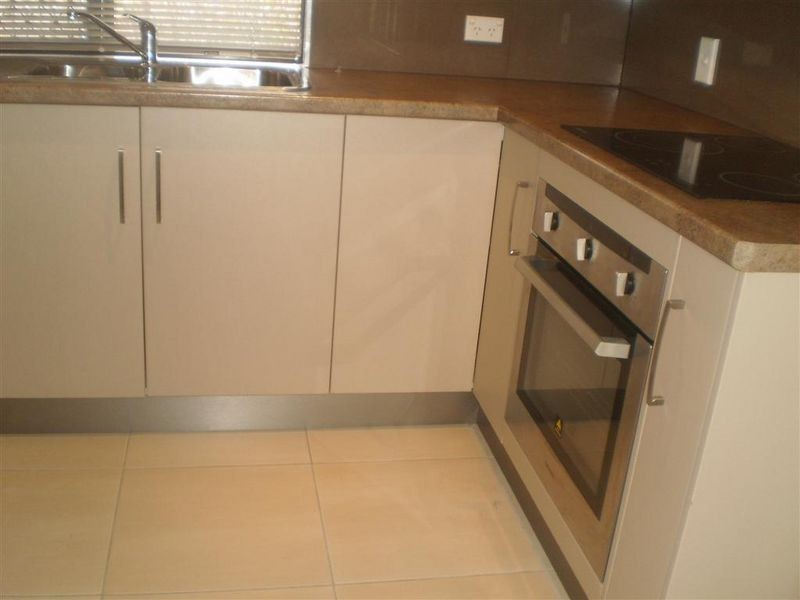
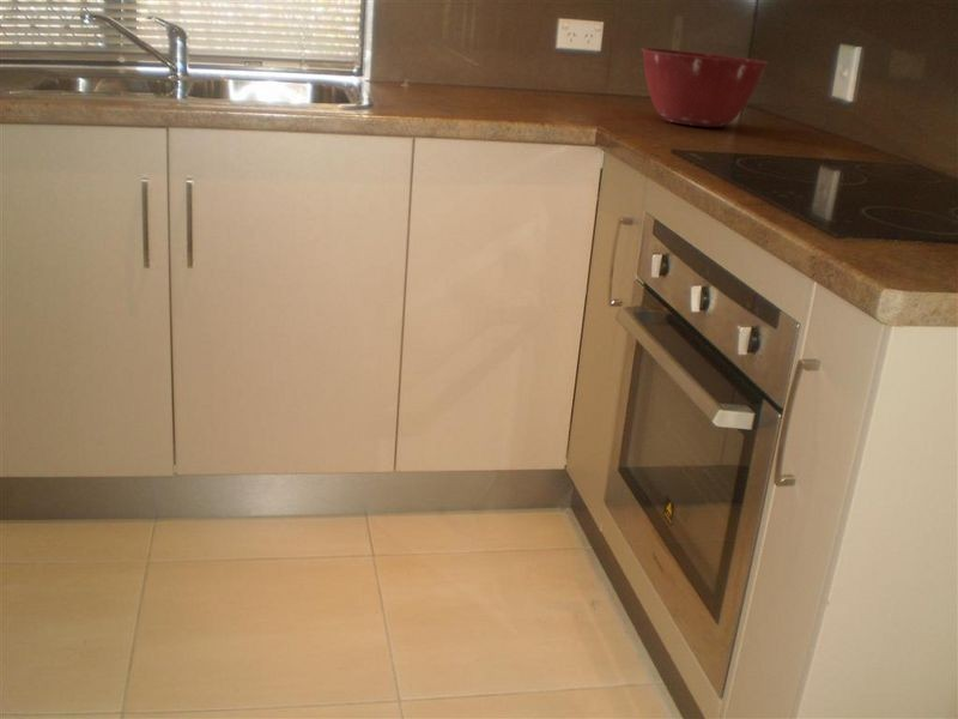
+ mixing bowl (699, 89)
